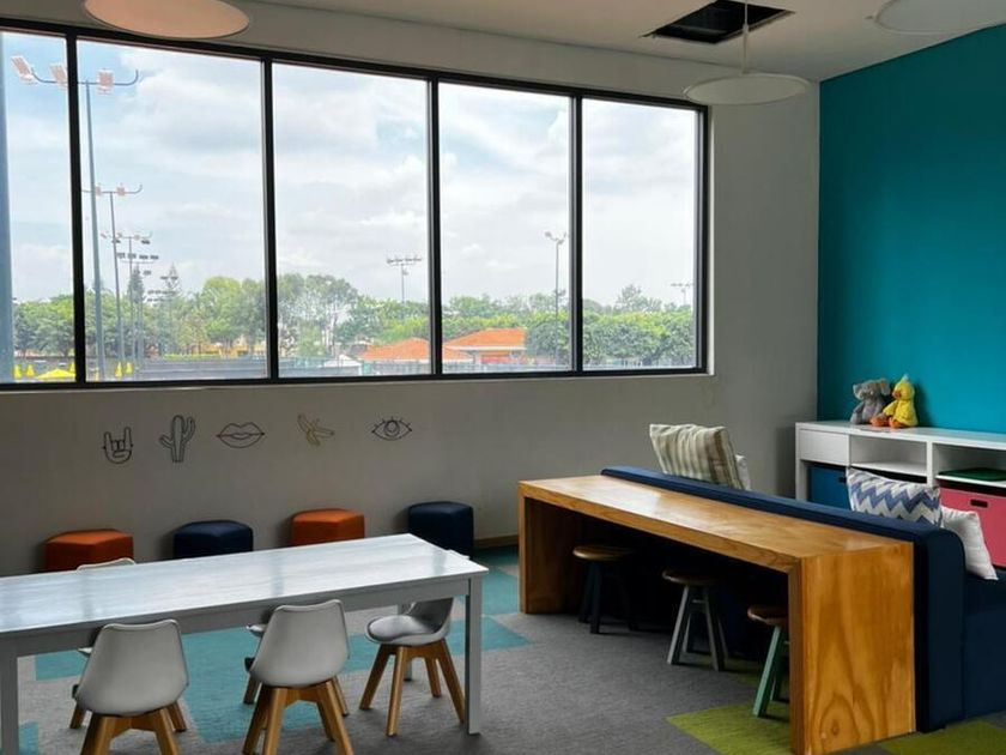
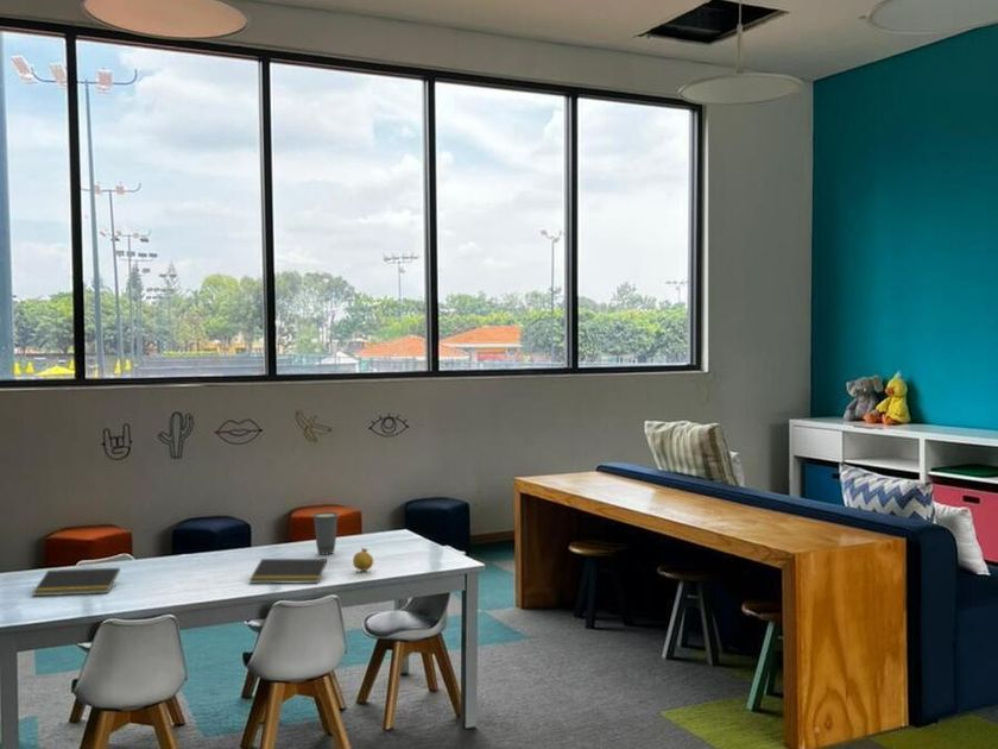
+ notepad (77, 581)
+ fruit (362, 559)
+ cup (326, 533)
+ notepad (289, 571)
